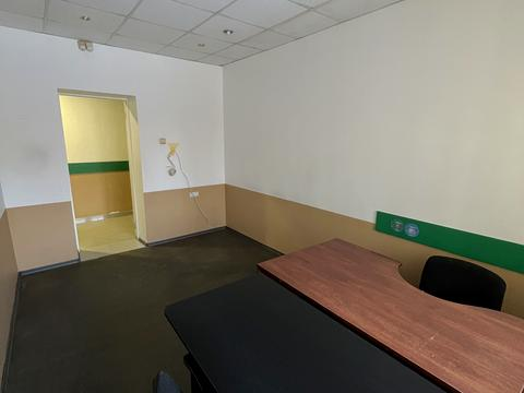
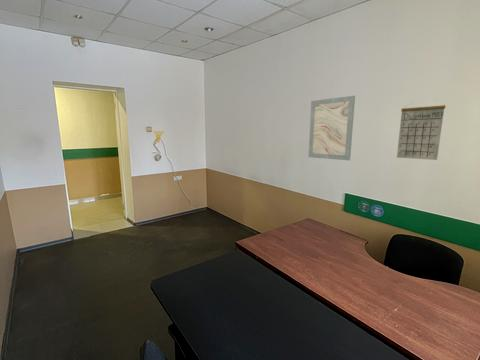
+ wall art (329, 129)
+ calendar (419, 127)
